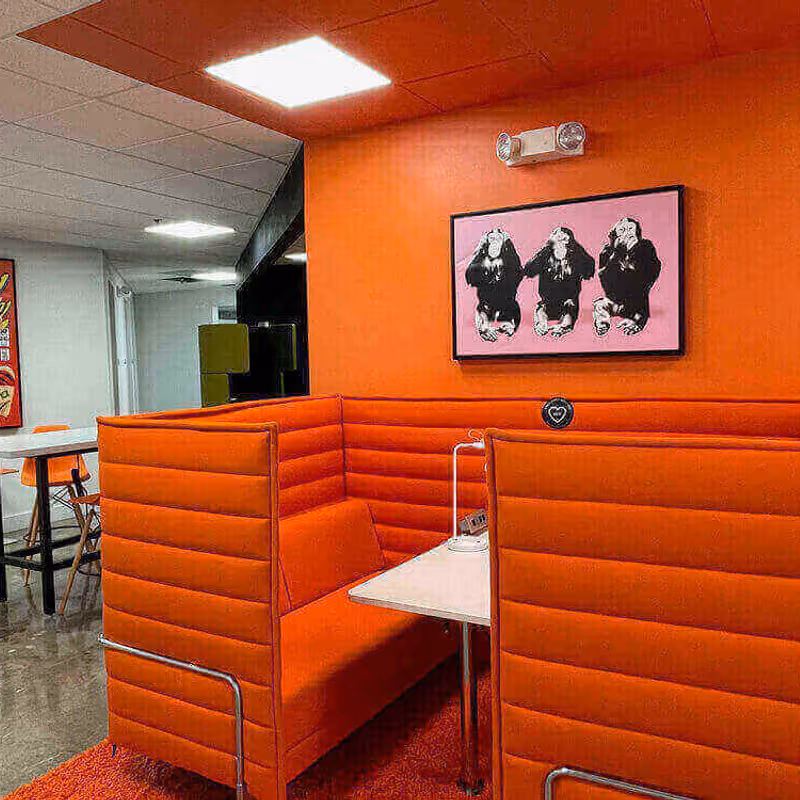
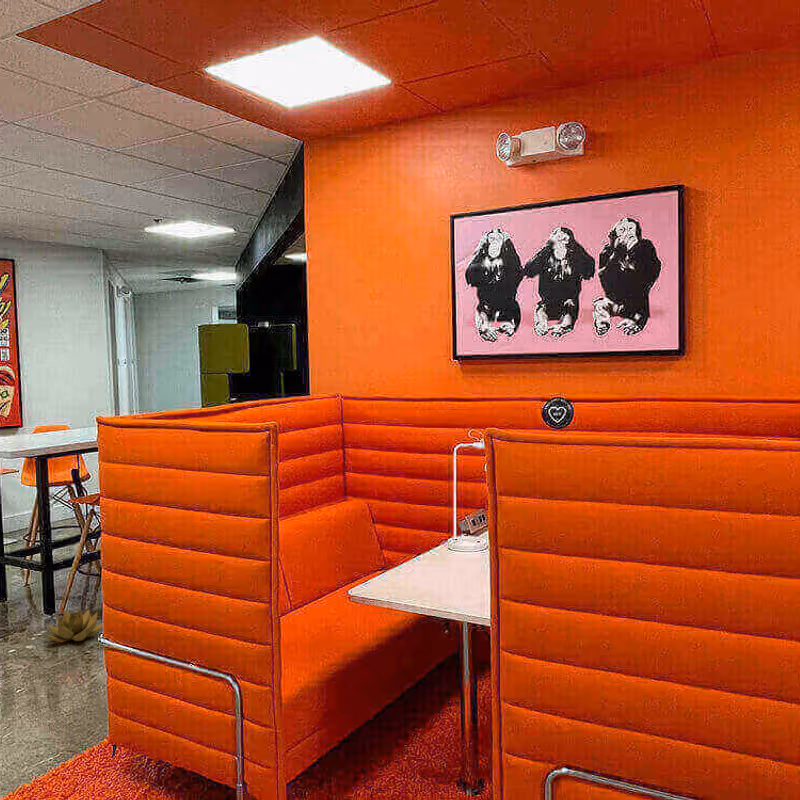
+ decorative plant (75, 623)
